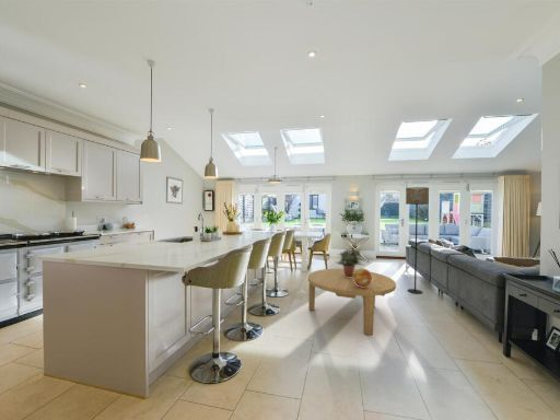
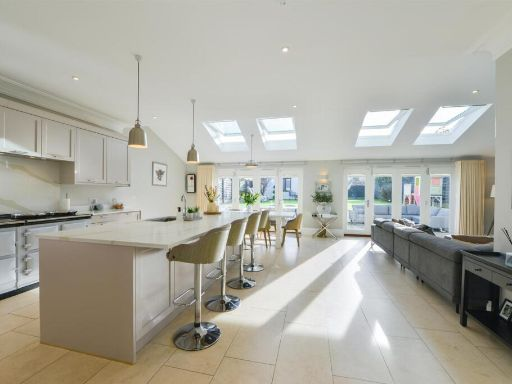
- decorative sphere (362, 277)
- floor lamp (416, 240)
- potted plant (348, 261)
- coffee table (349, 296)
